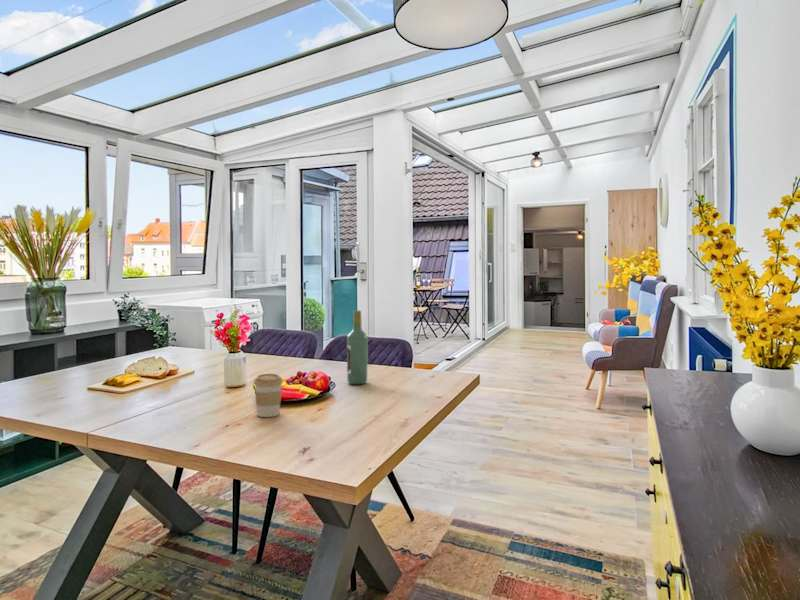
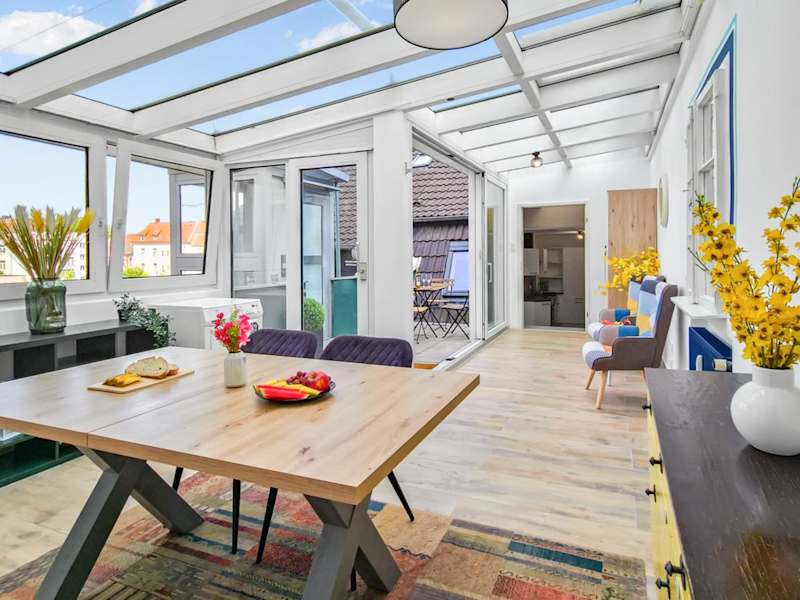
- wine bottle (357, 346)
- coffee cup (268, 394)
